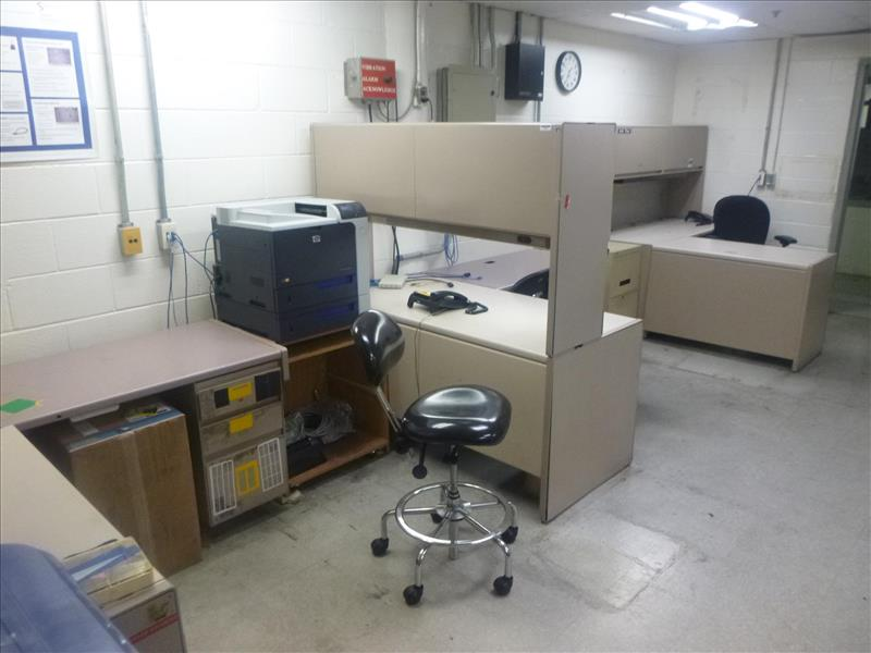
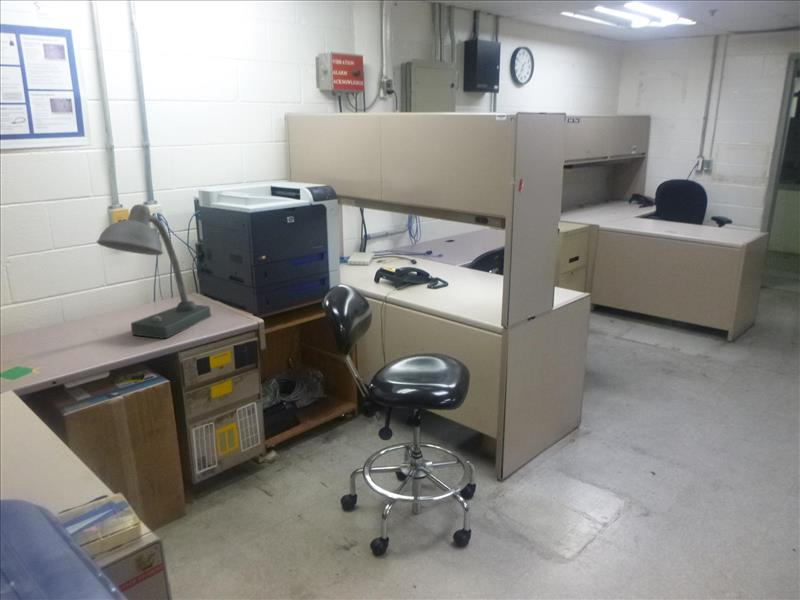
+ desk lamp (158, 254)
